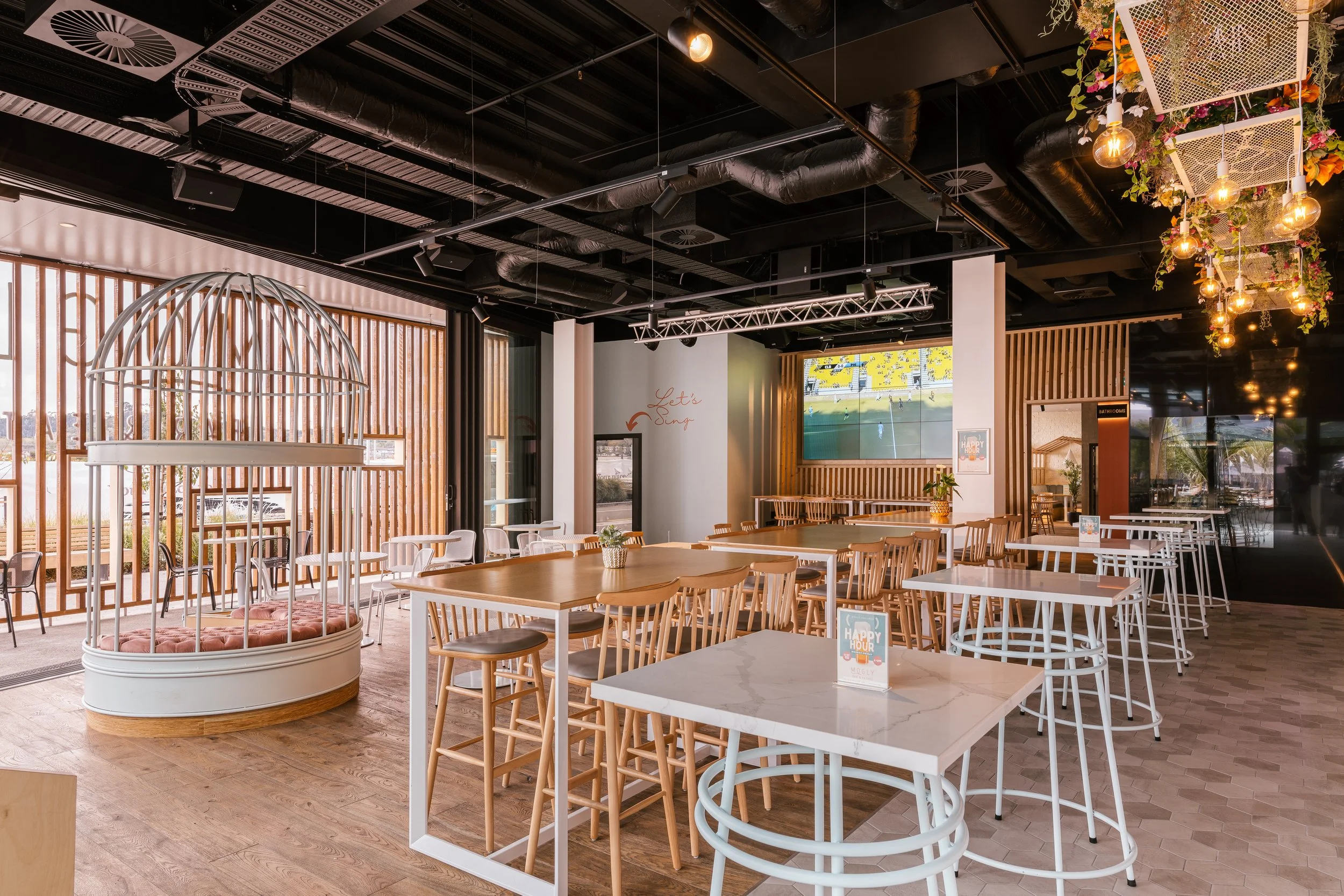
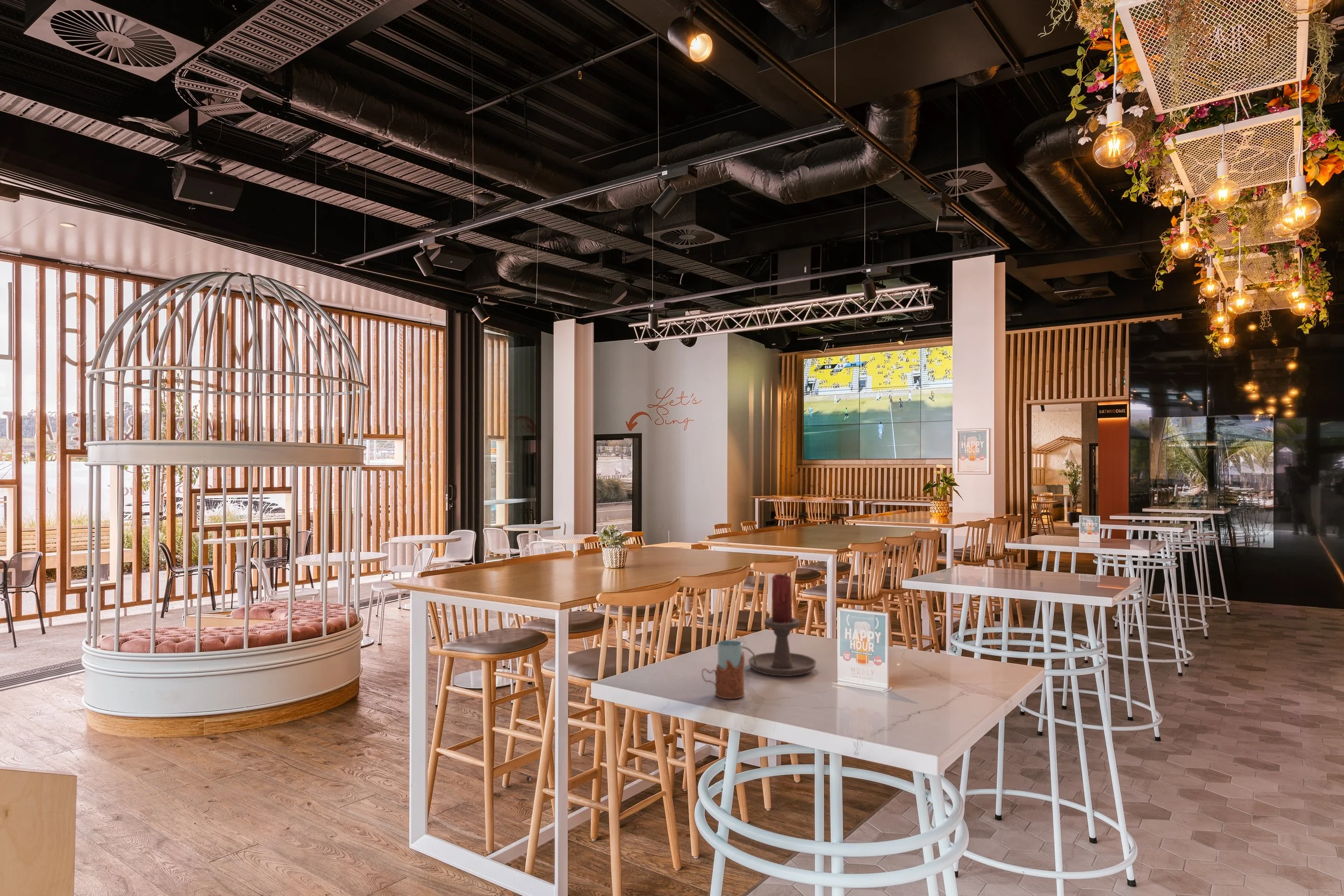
+ drinking glass (723, 669)
+ candle holder (771, 621)
